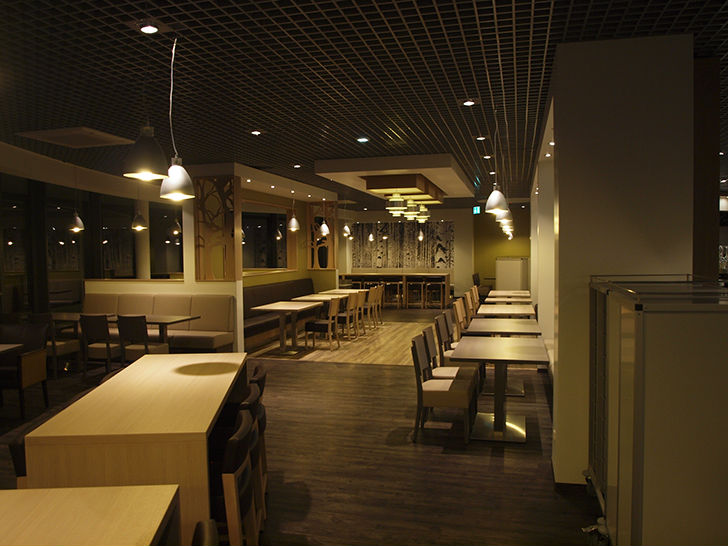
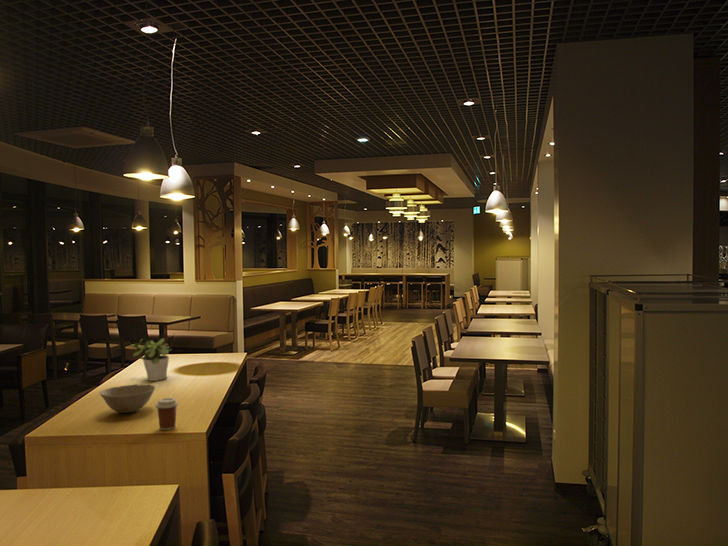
+ potted plant (150, 359)
+ coffee cup (167, 413)
+ bowl (128, 400)
